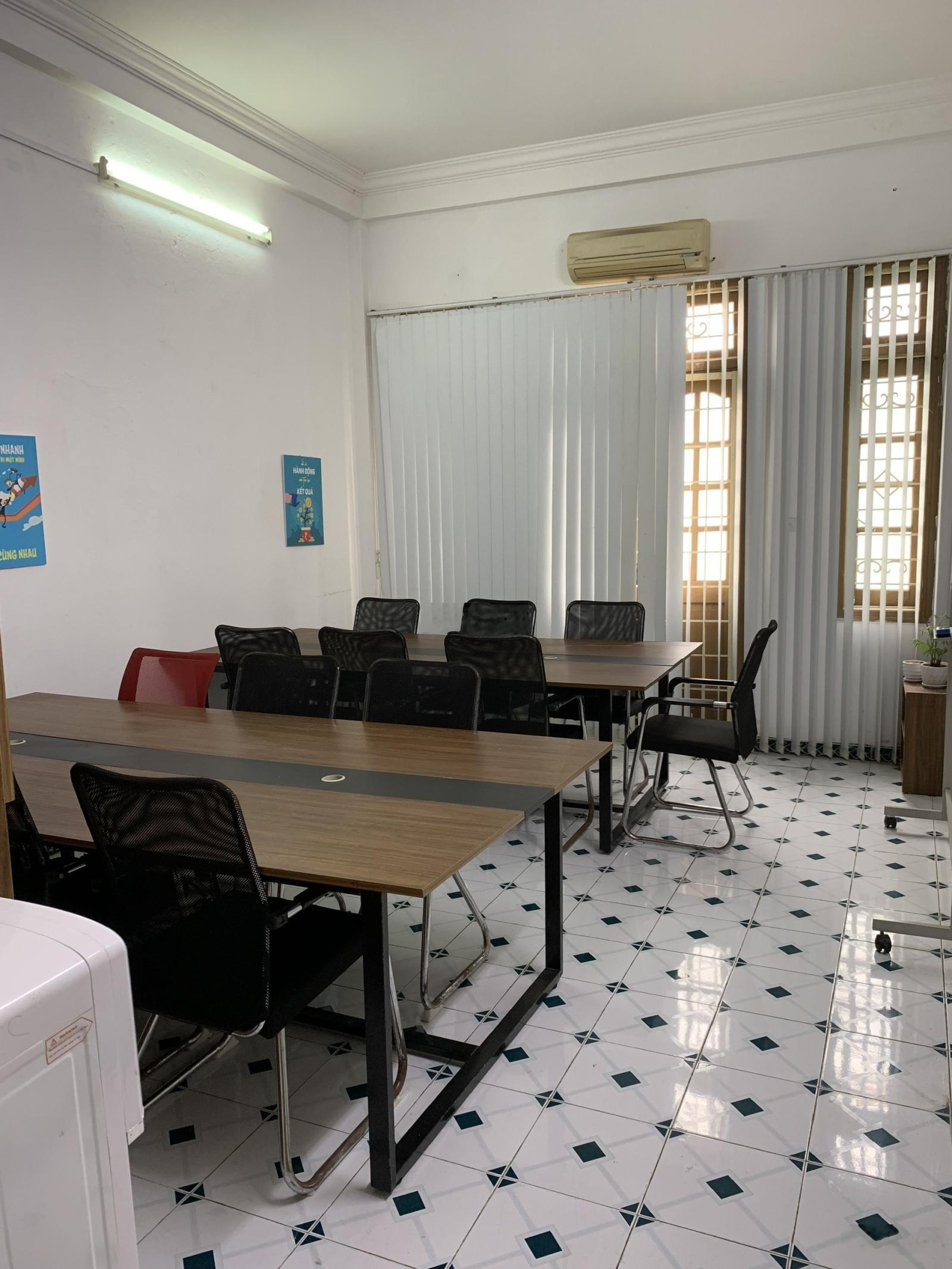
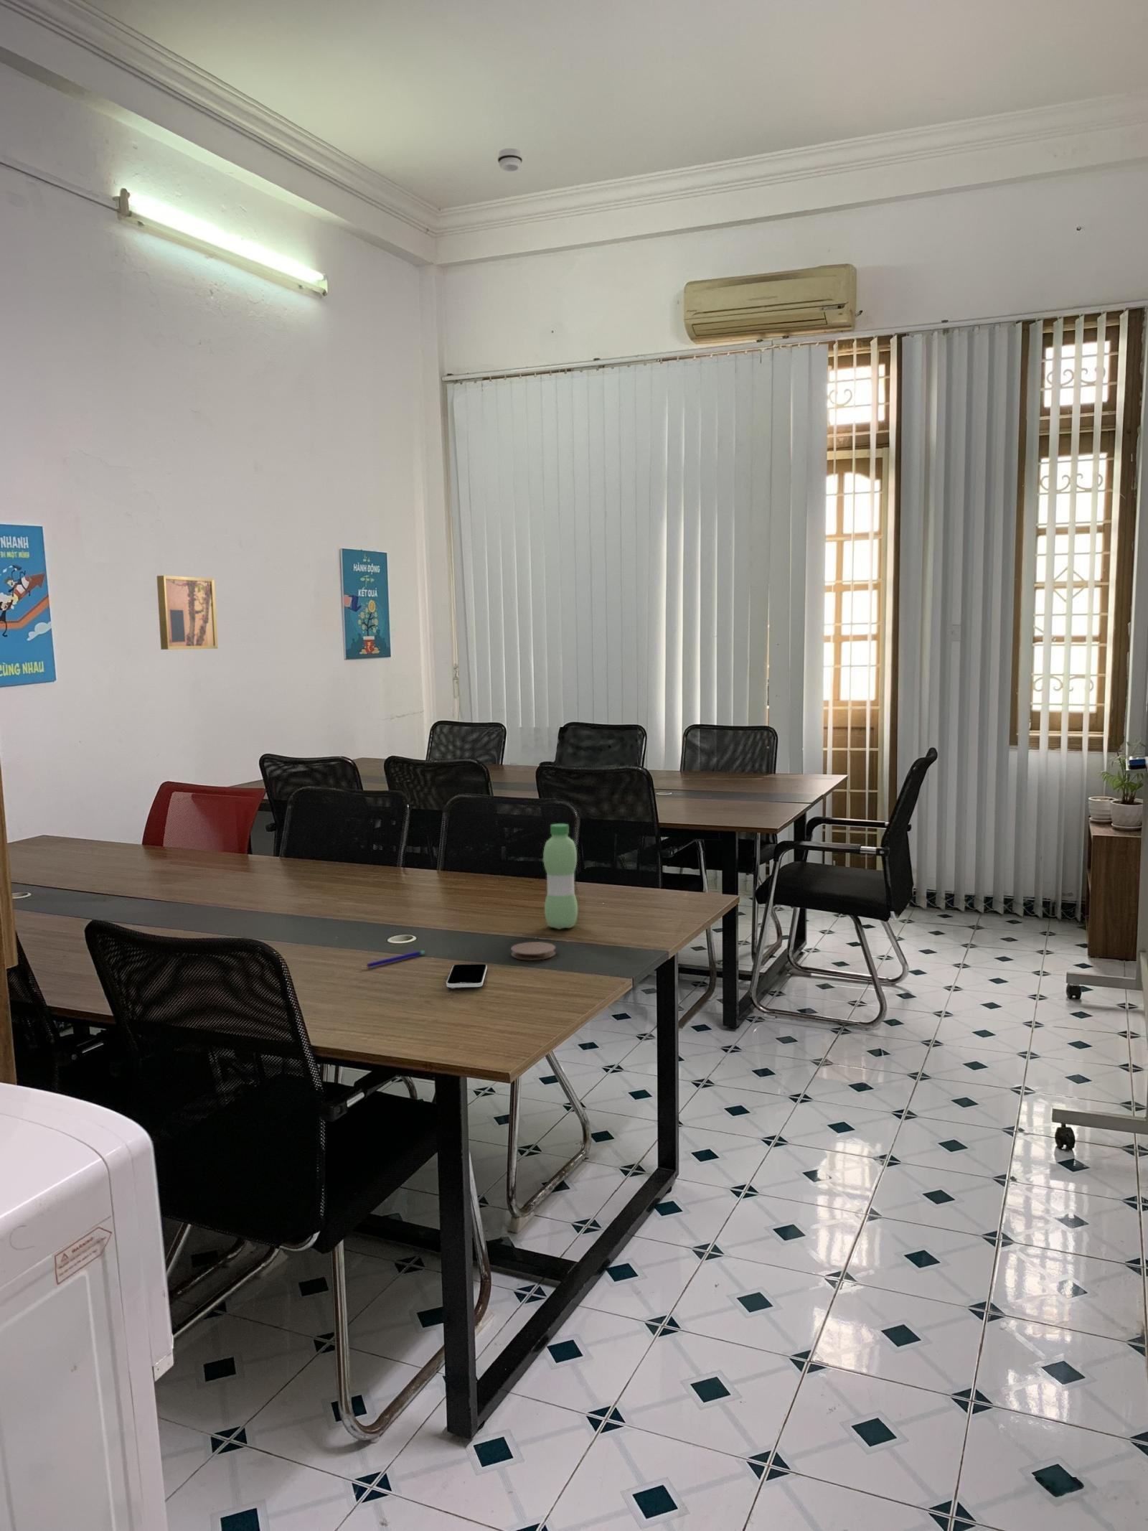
+ pen (397, 958)
+ wall art (188, 613)
+ smartphone (467, 975)
+ water bottle (561, 876)
+ smoke detector (509, 160)
+ coaster (533, 951)
